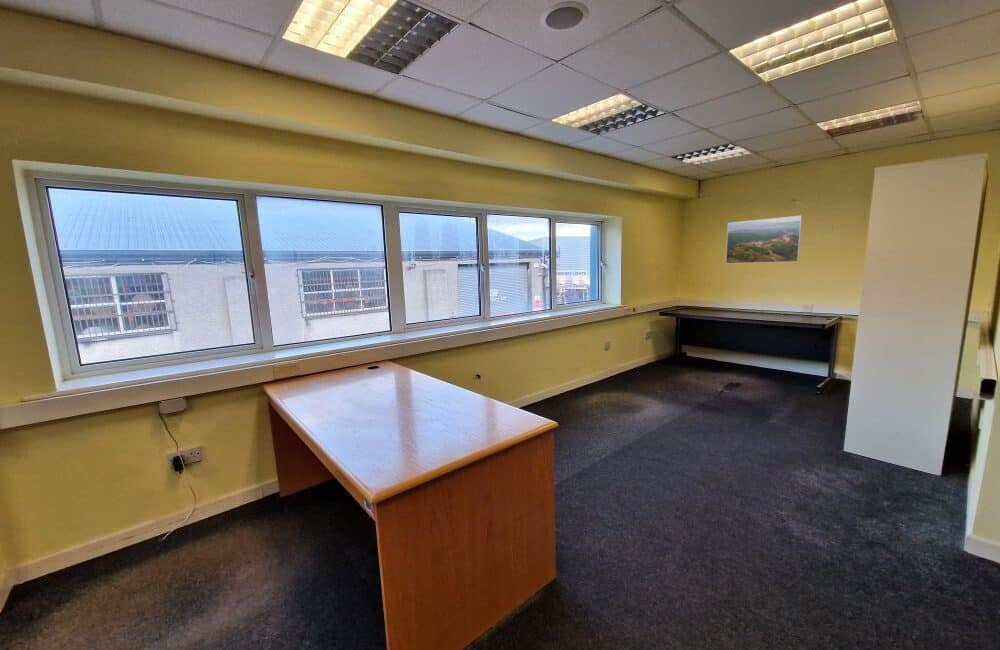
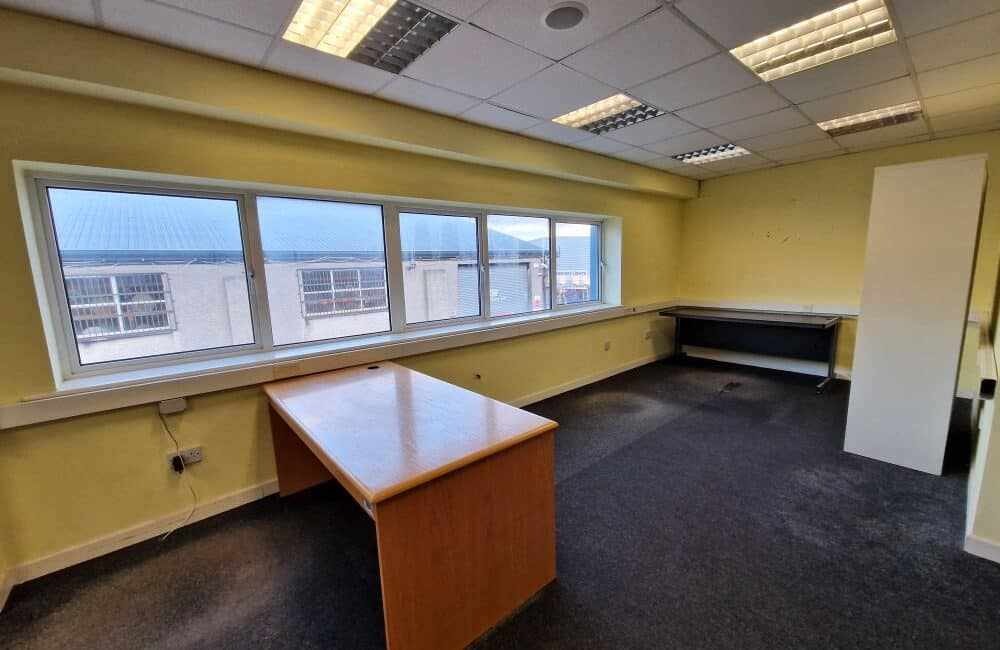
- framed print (761, 241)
